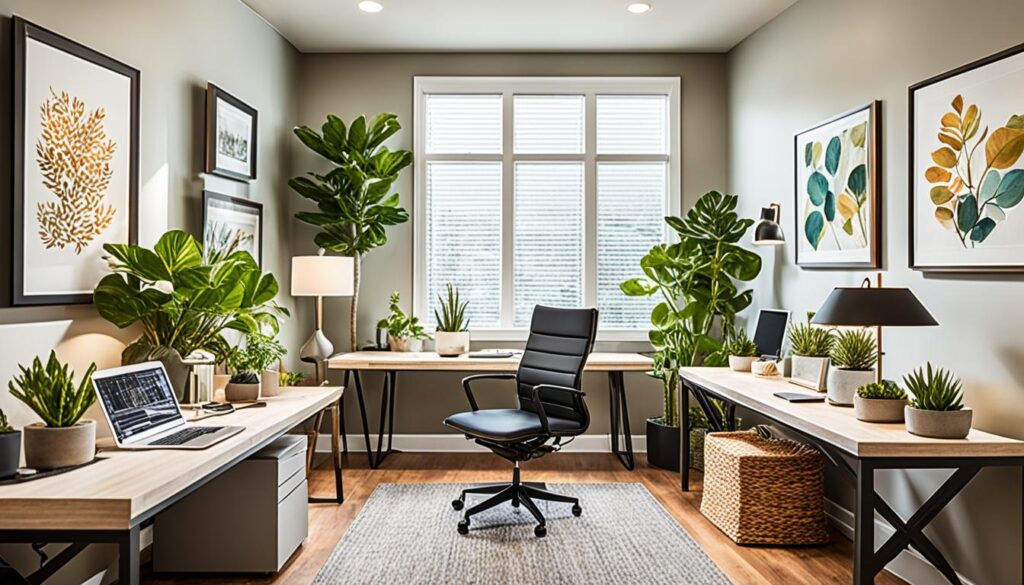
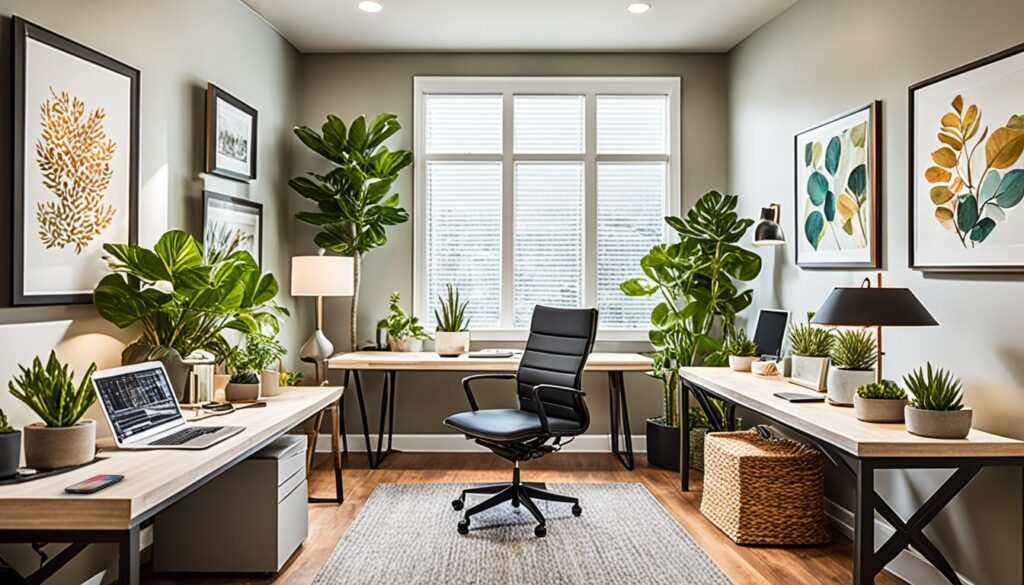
+ smartphone (95, 483)
